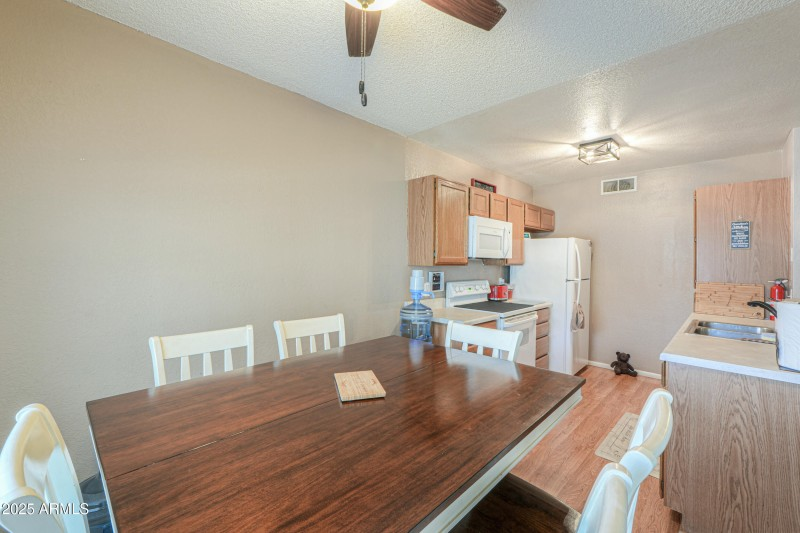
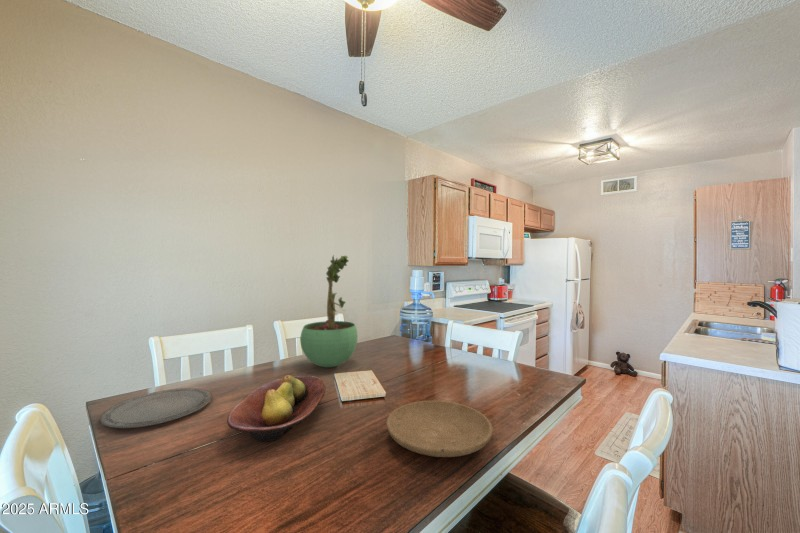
+ fruit bowl (282, 399)
+ potted plant (329, 309)
+ plate (160, 407)
+ plate (438, 429)
